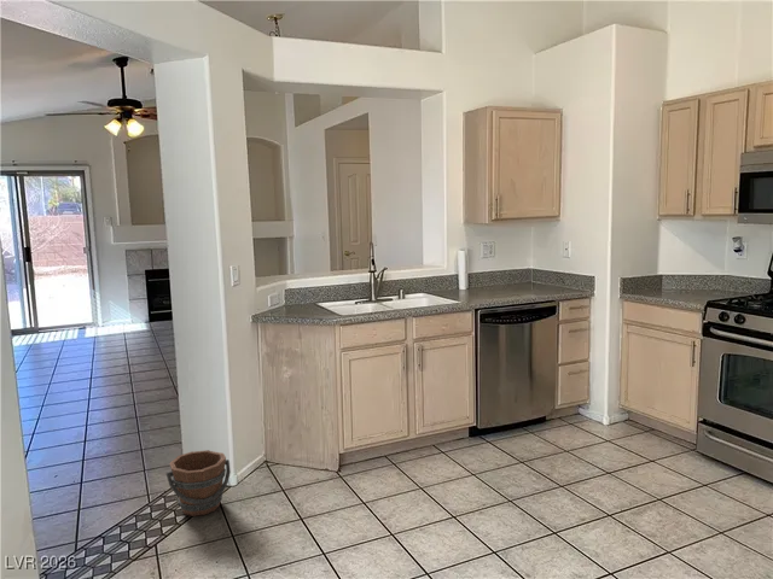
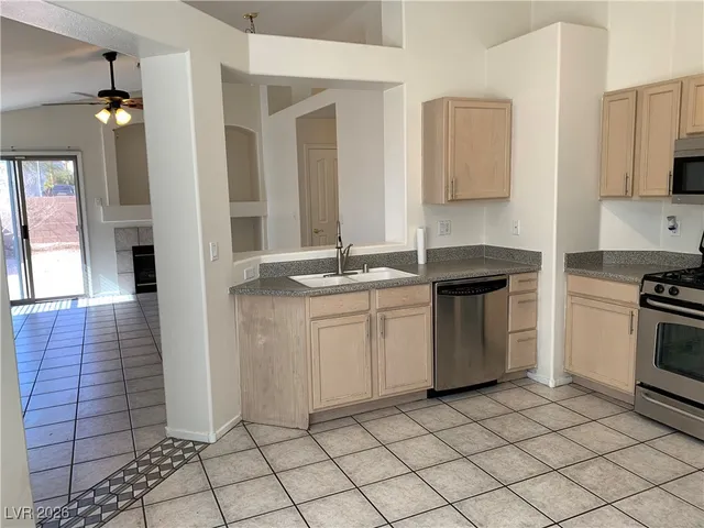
- bucket (199, 482)
